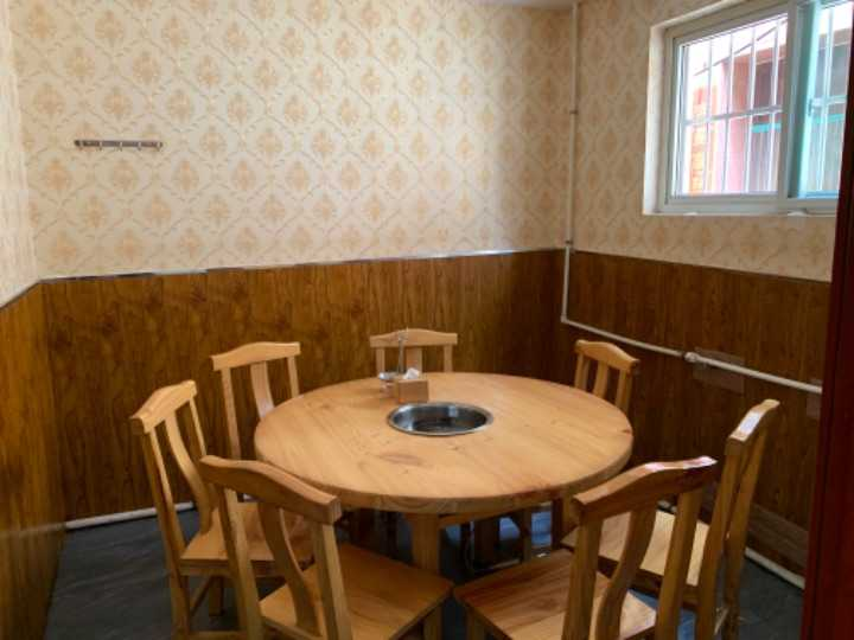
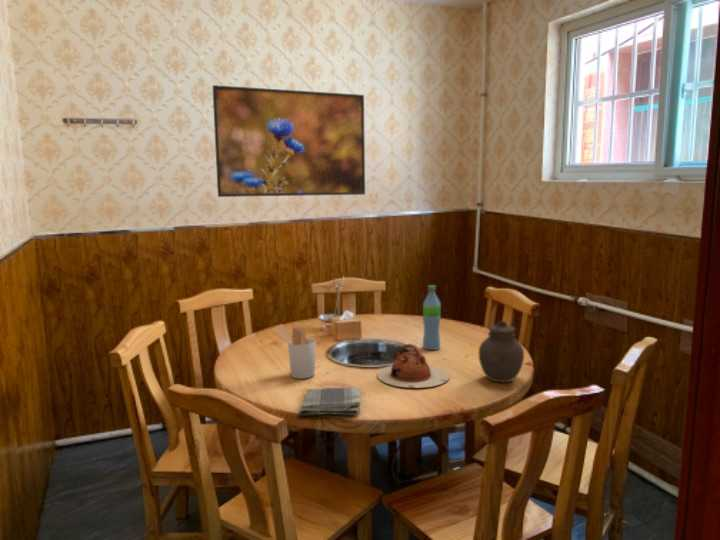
+ utensil holder (294, 349)
+ jar (501, 350)
+ teapot (413, 359)
+ water bottle (431, 316)
+ dish towel (331, 399)
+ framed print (293, 143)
